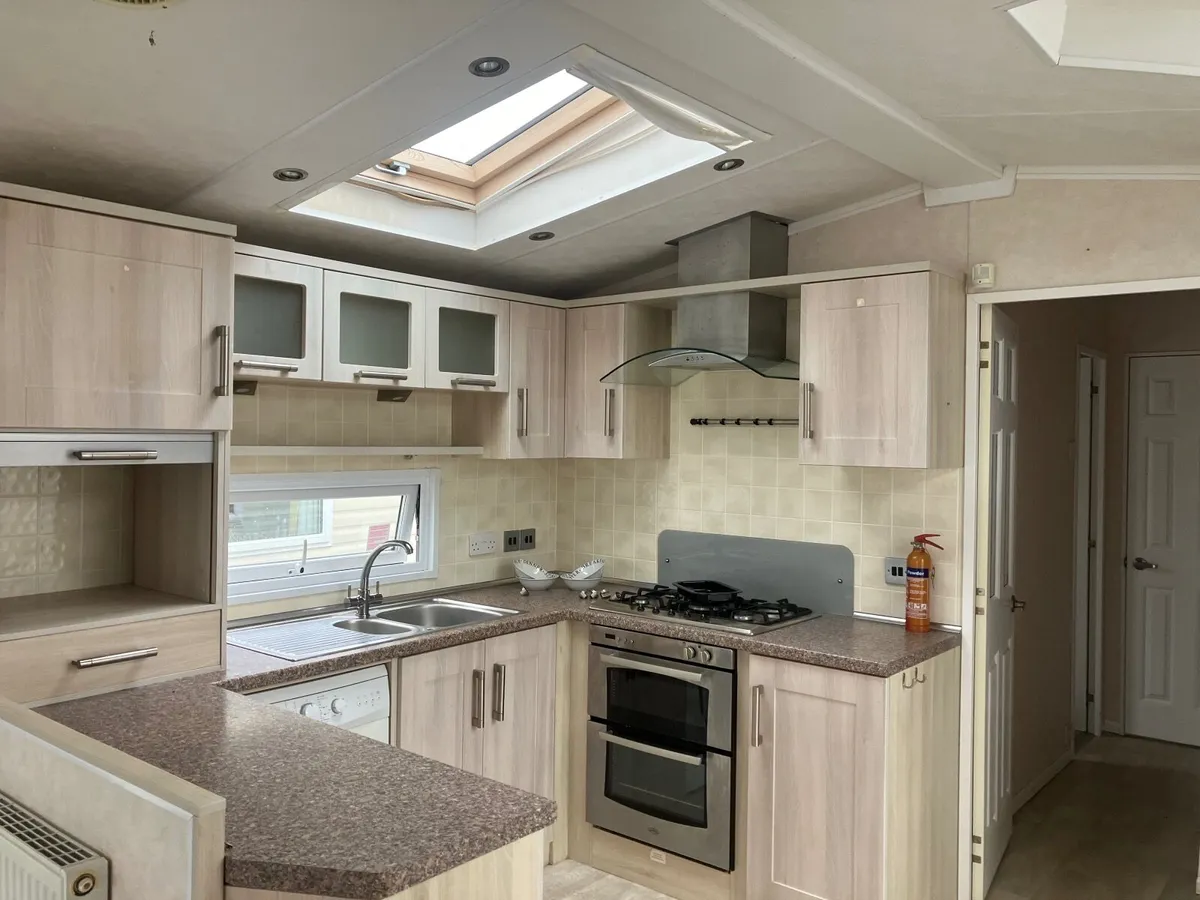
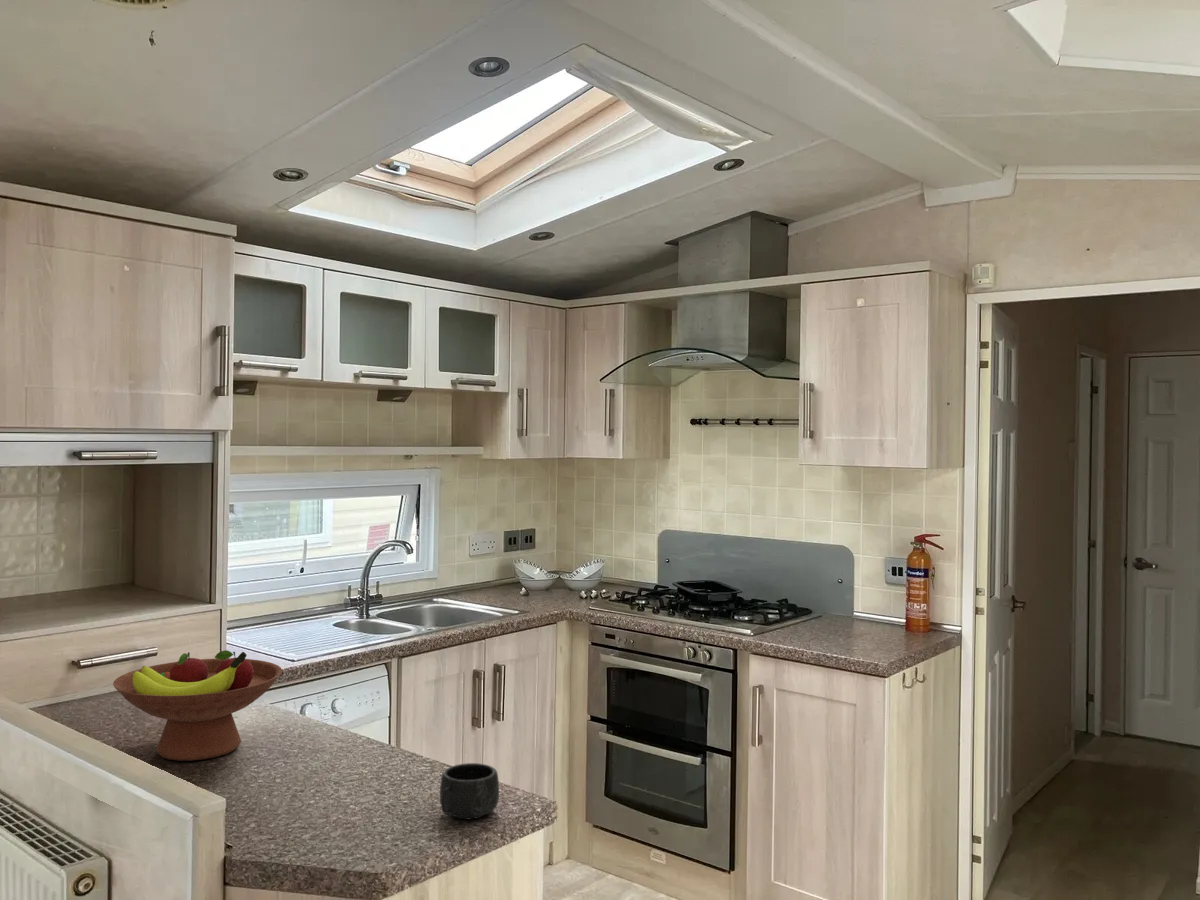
+ mug (465, 794)
+ fruit bowl (200, 698)
